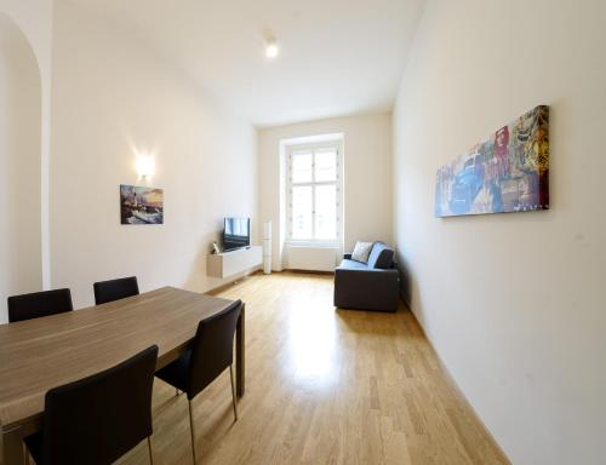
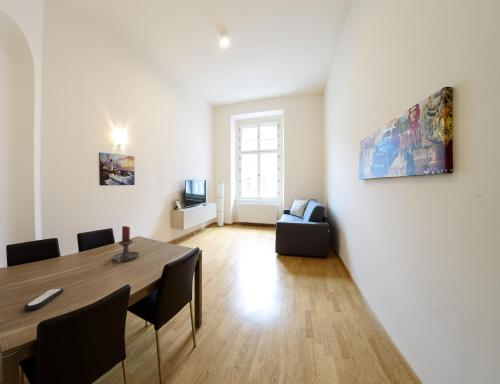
+ remote control (44, 298)
+ candle holder (124, 242)
